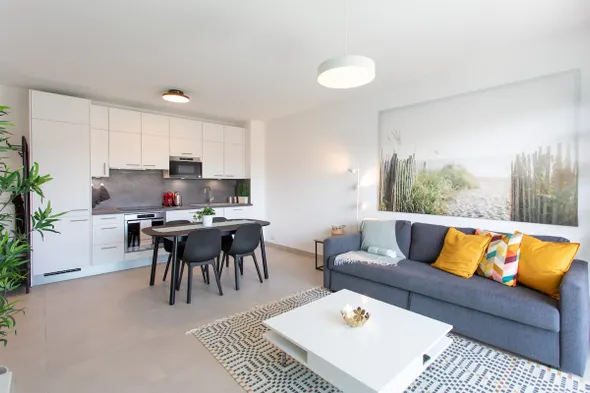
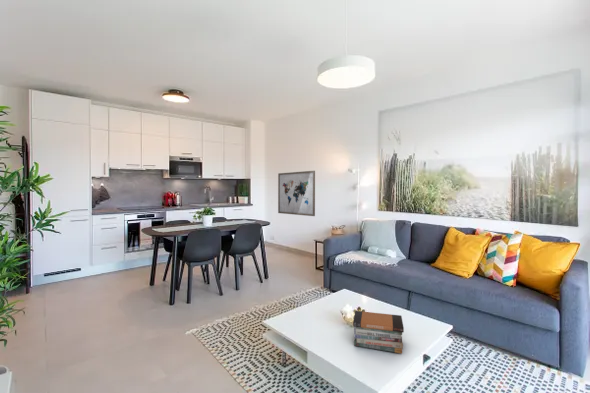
+ wall art (295, 193)
+ book stack (377, 330)
